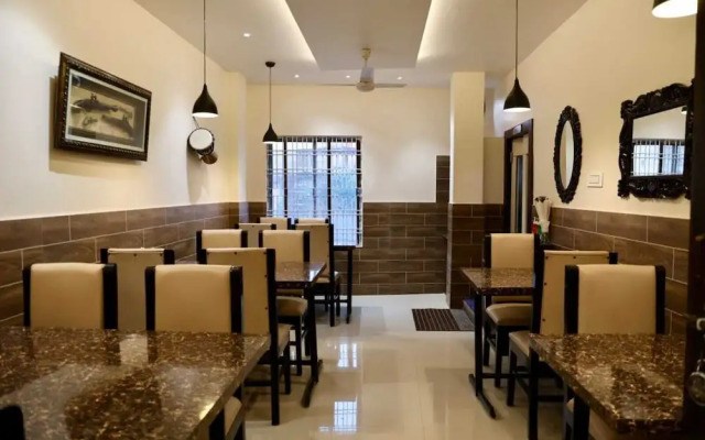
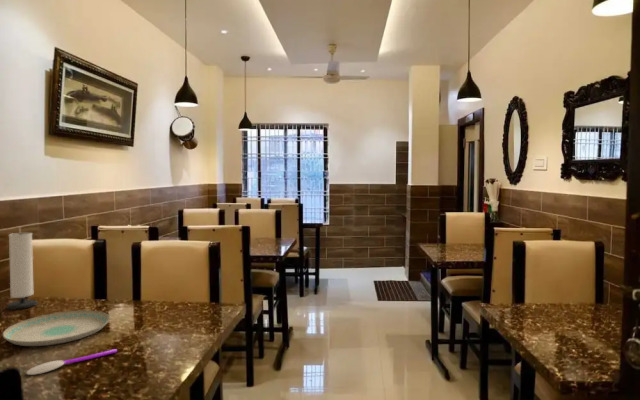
+ plate (59, 327)
+ speaker (21, 269)
+ spoon (74, 359)
